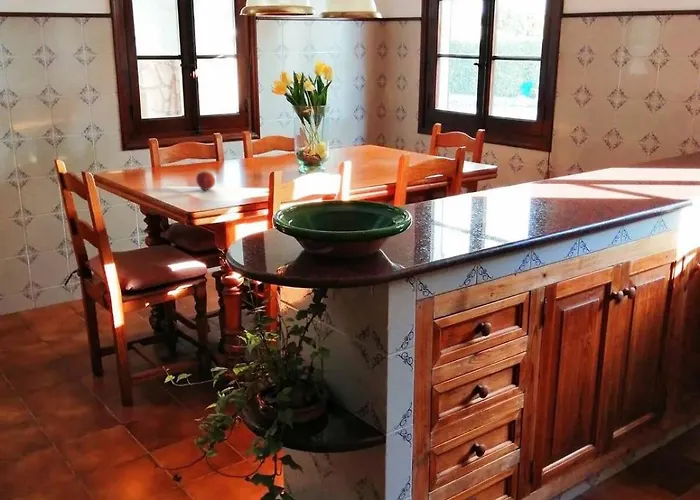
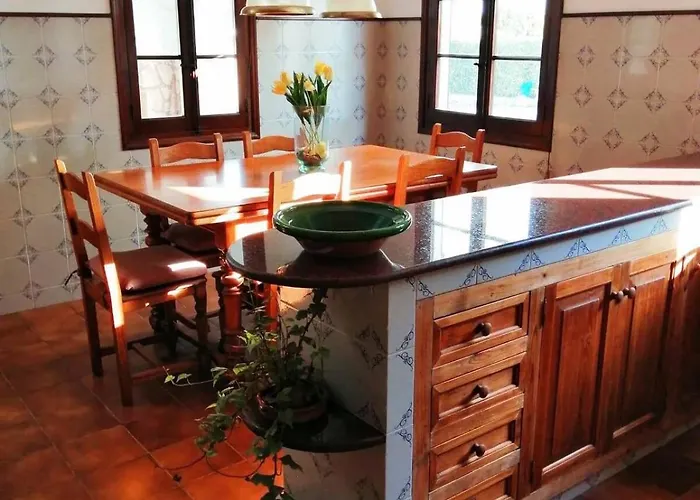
- fruit (206, 180)
